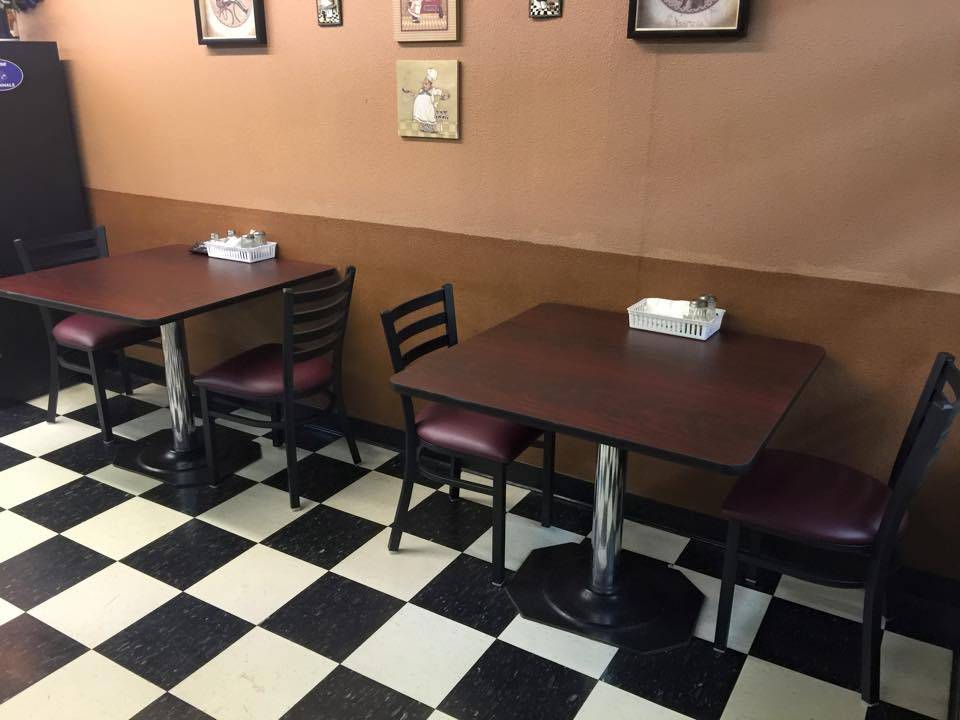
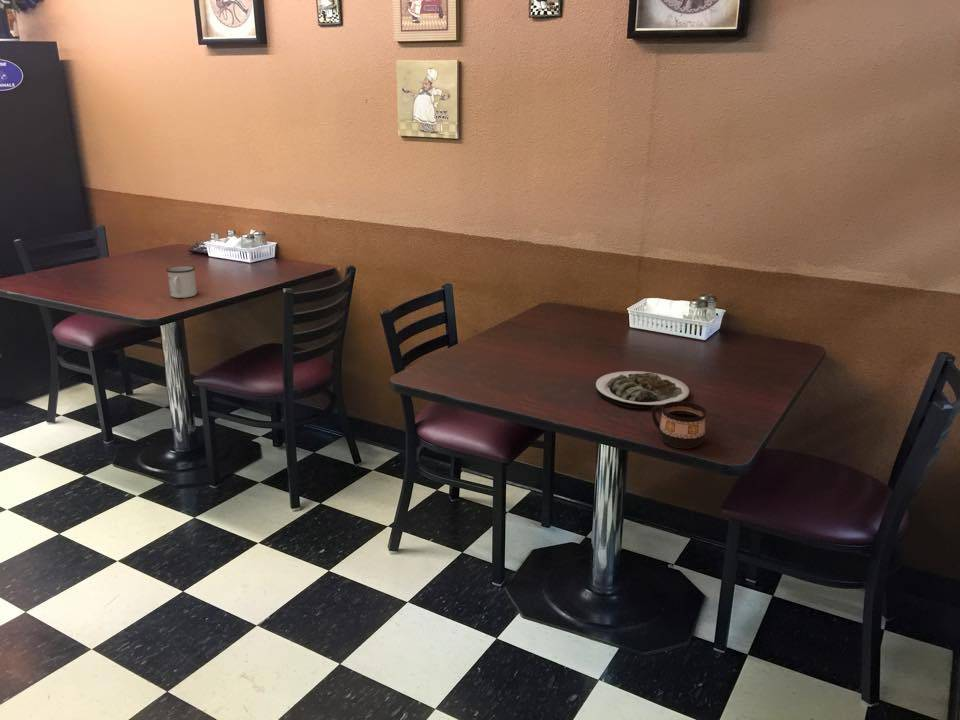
+ mug (180, 282)
+ cup (681, 424)
+ plate (642, 386)
